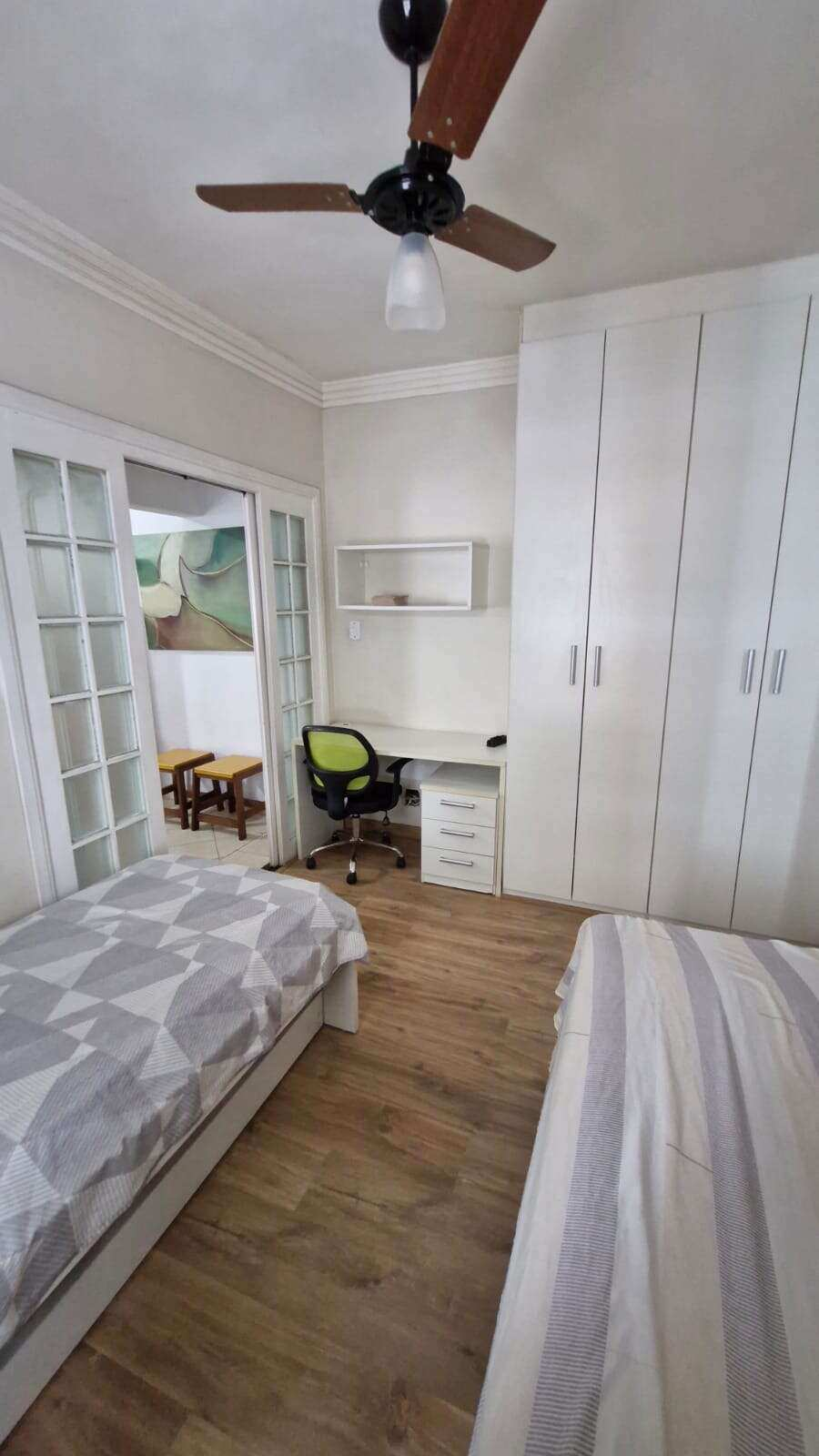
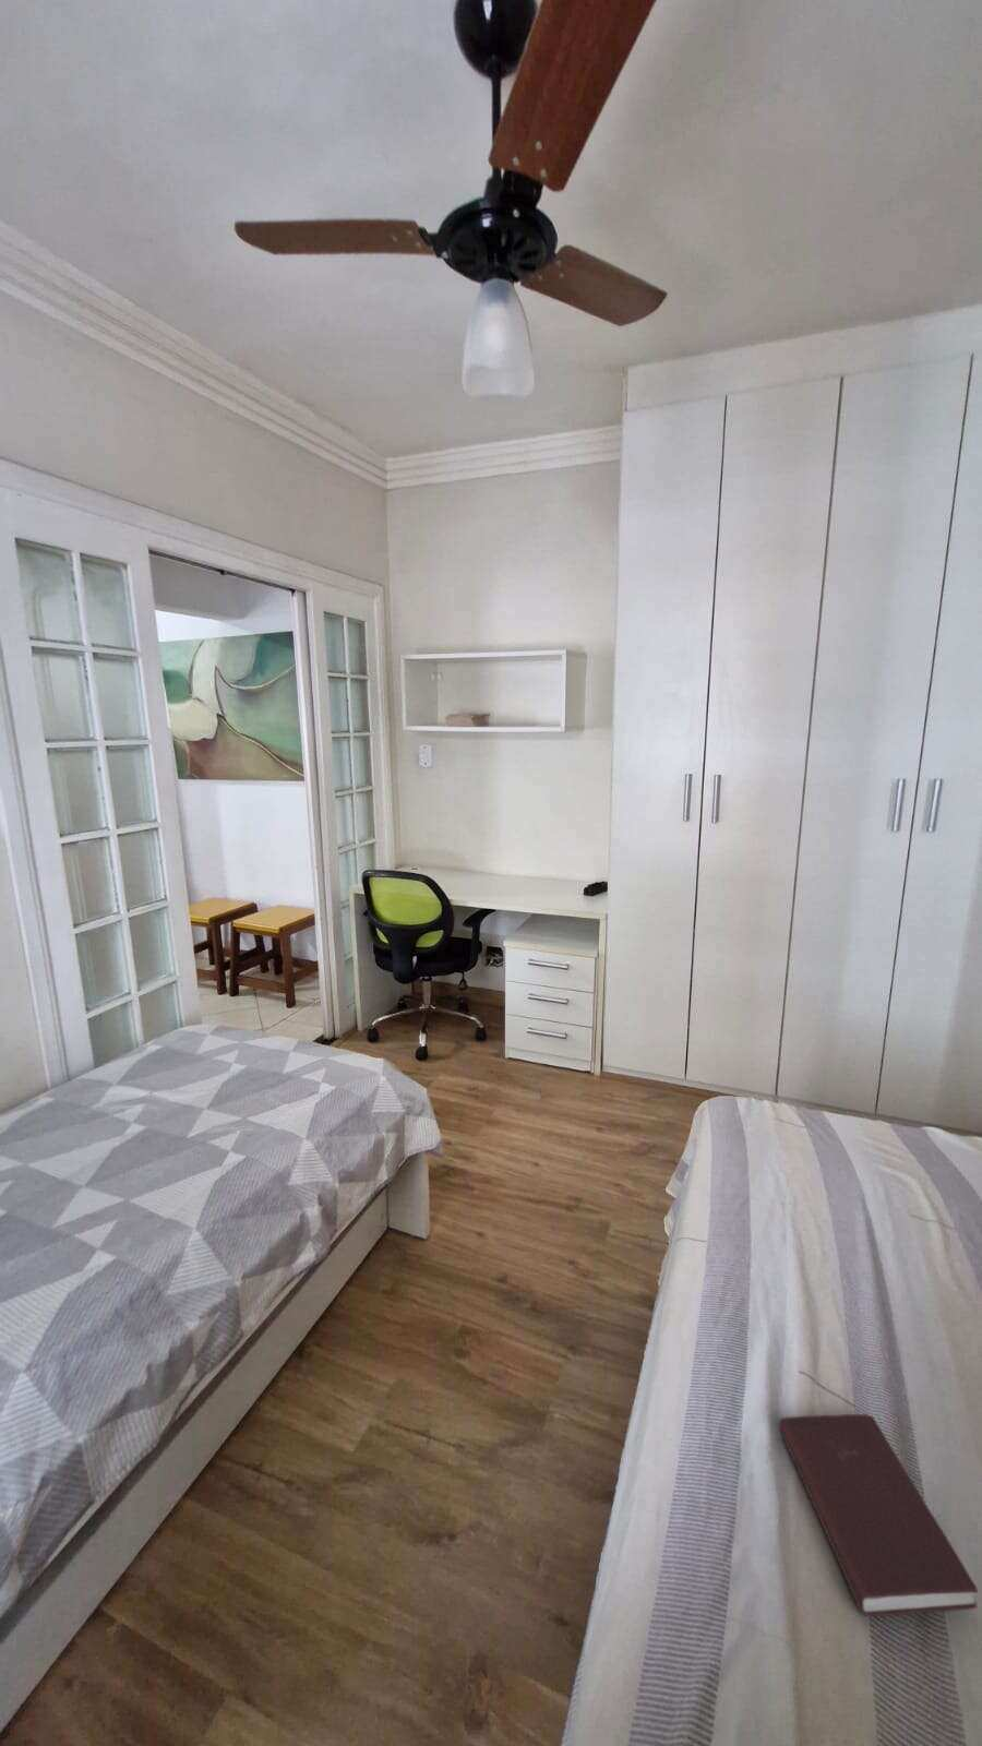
+ book (867, 1501)
